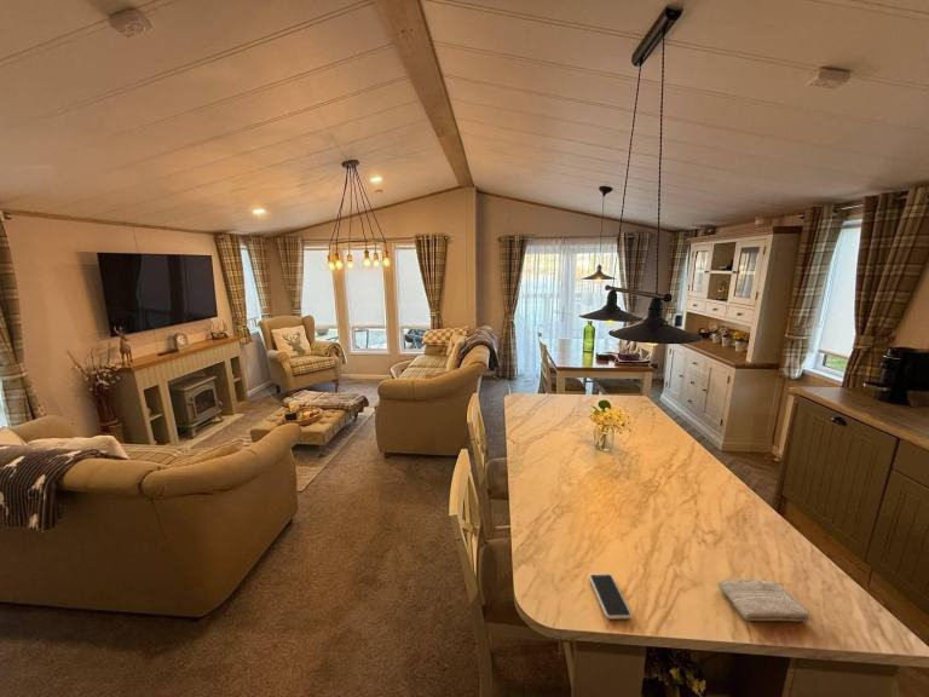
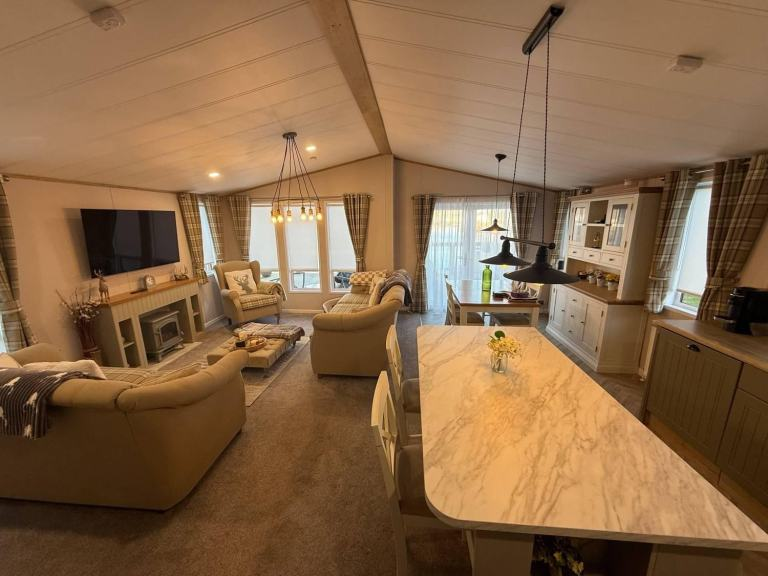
- washcloth (762, 599)
- smartphone (608, 594)
